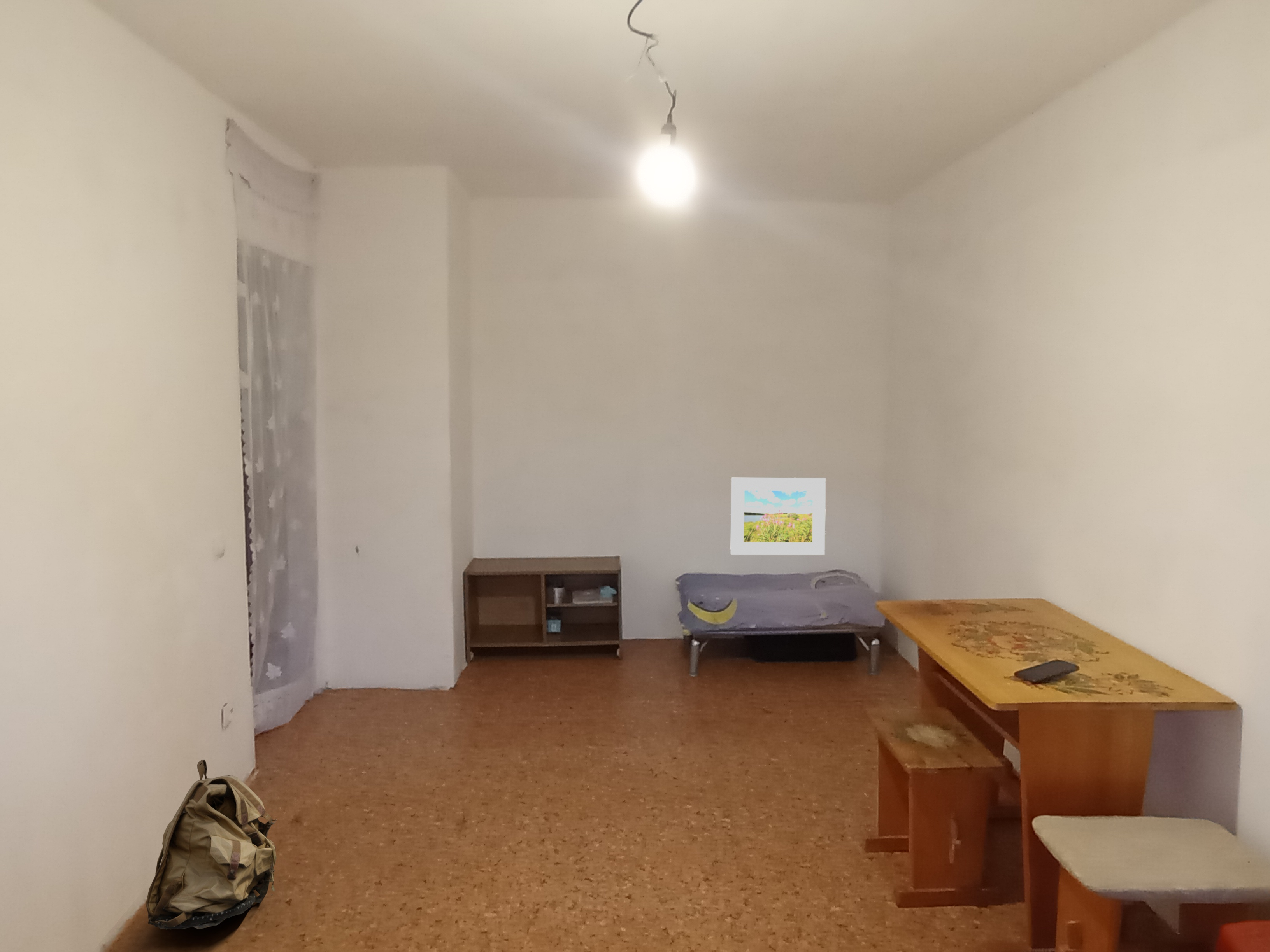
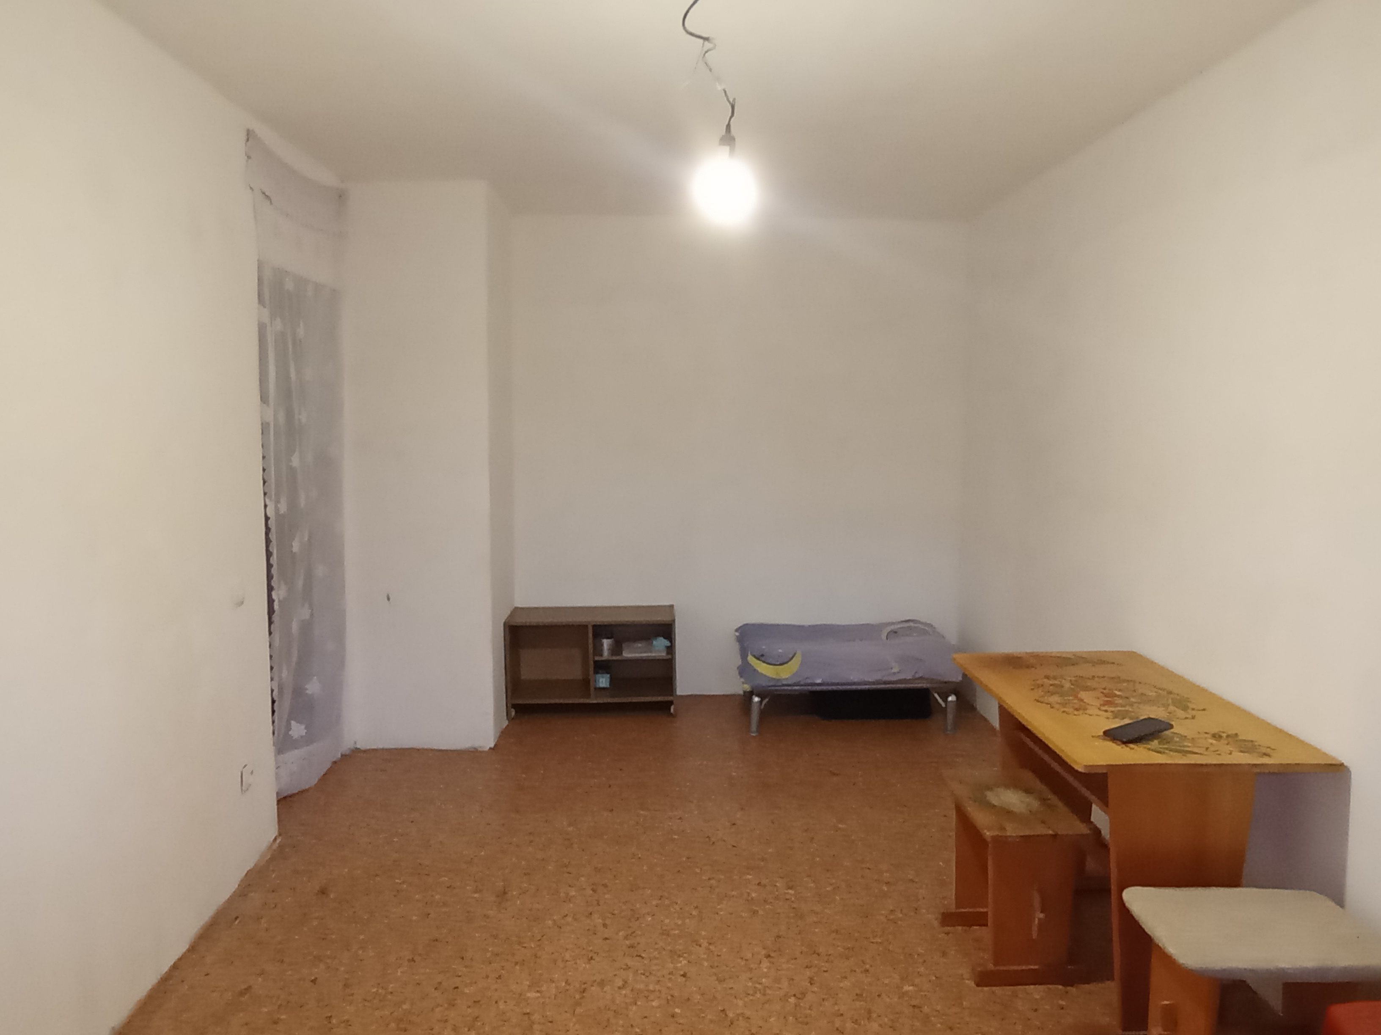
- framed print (778, 516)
- backpack (205, 845)
